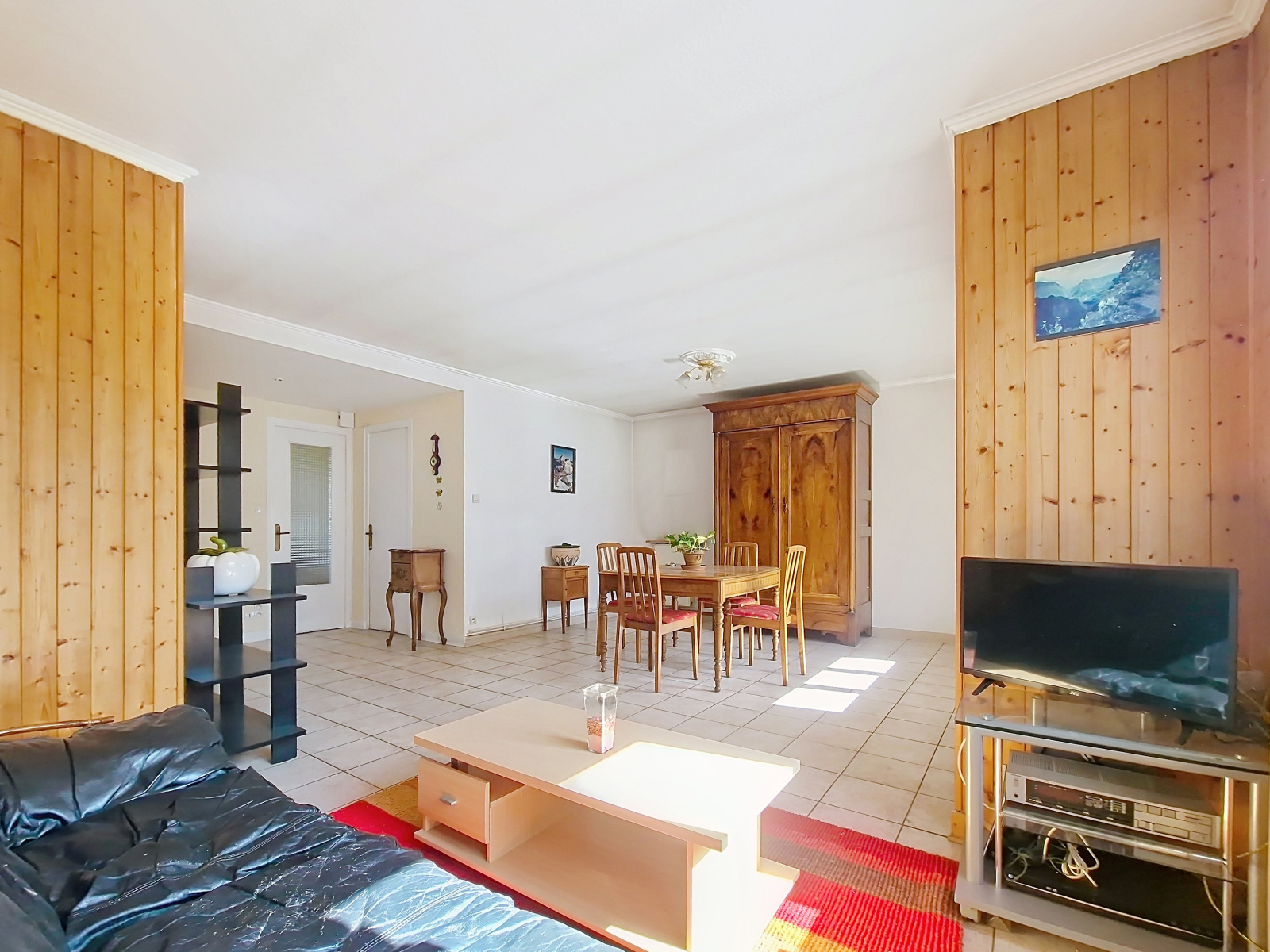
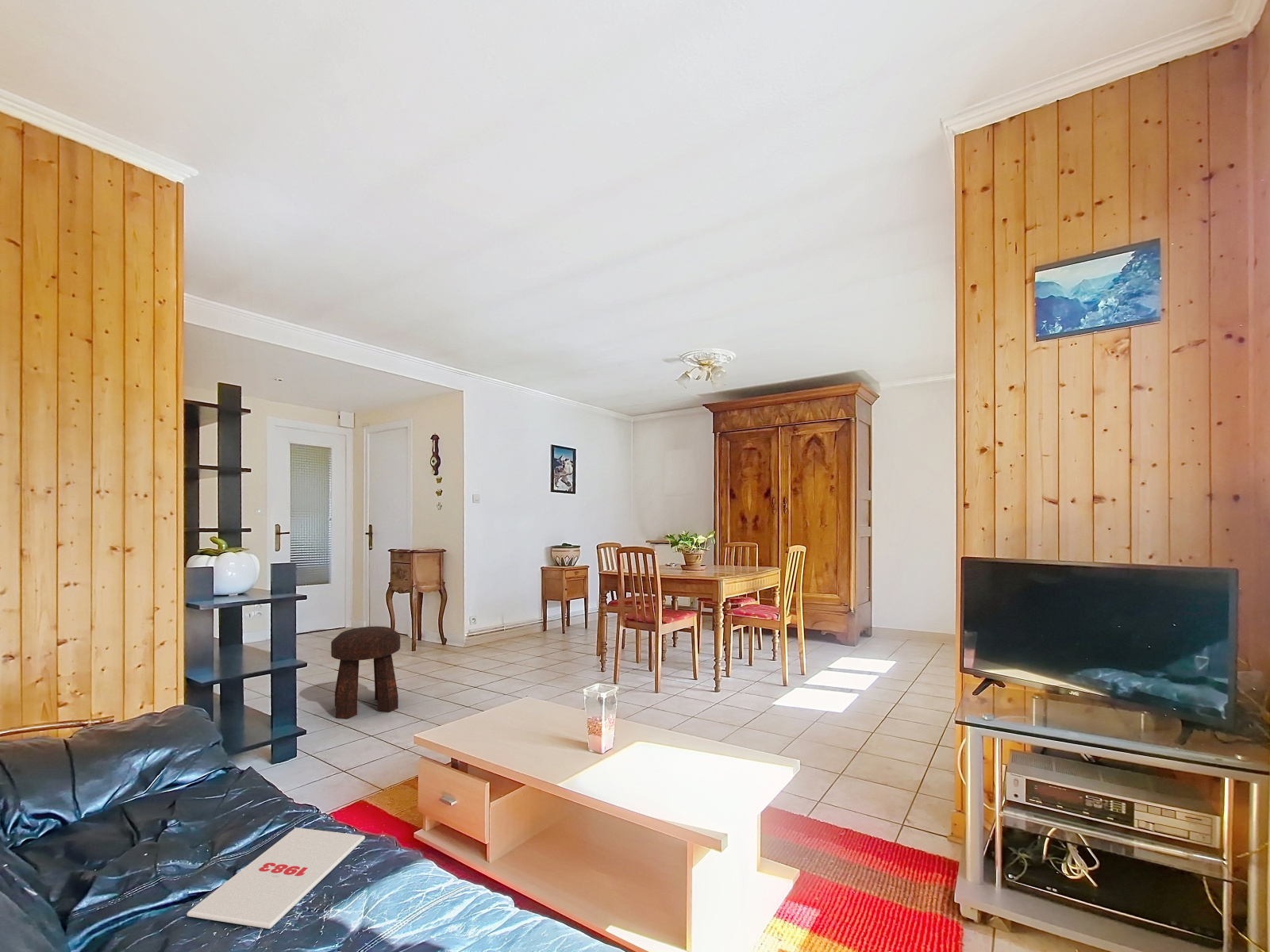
+ magazine (284, 872)
+ stool (374, 669)
